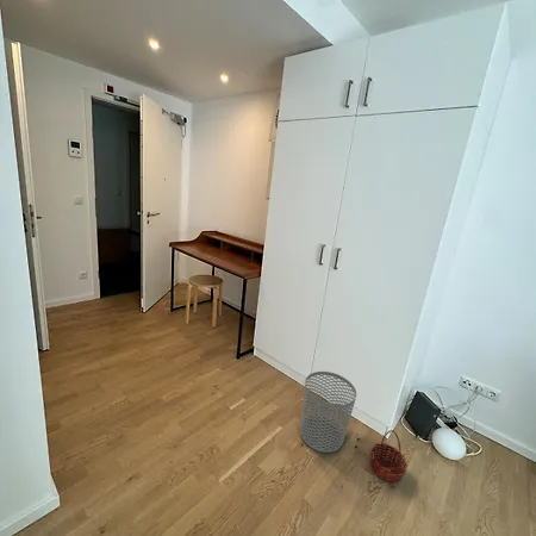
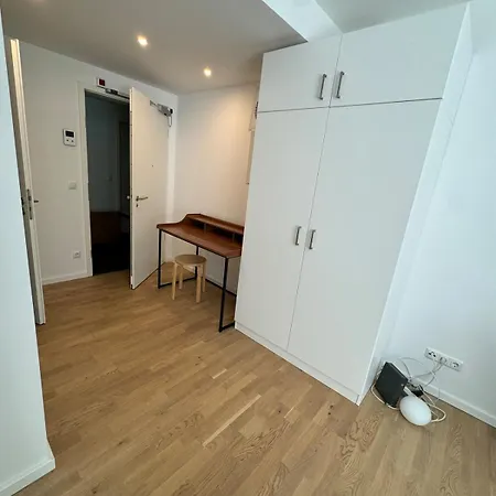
- waste bin (325, 411)
- basket (391, 451)
